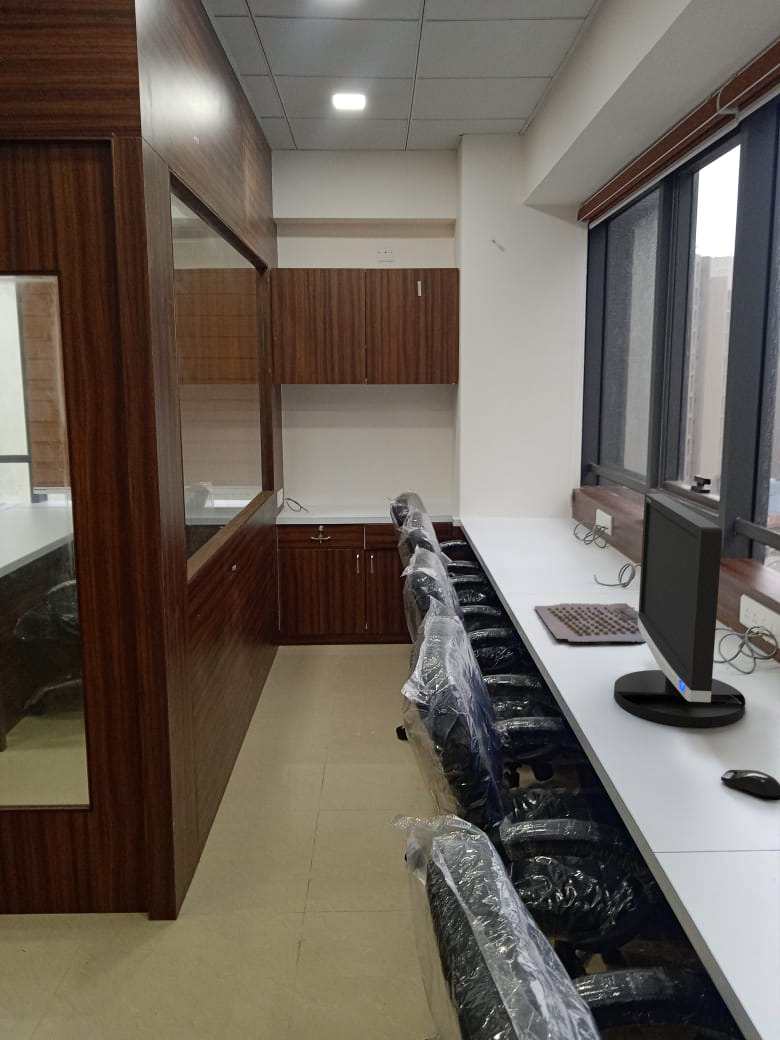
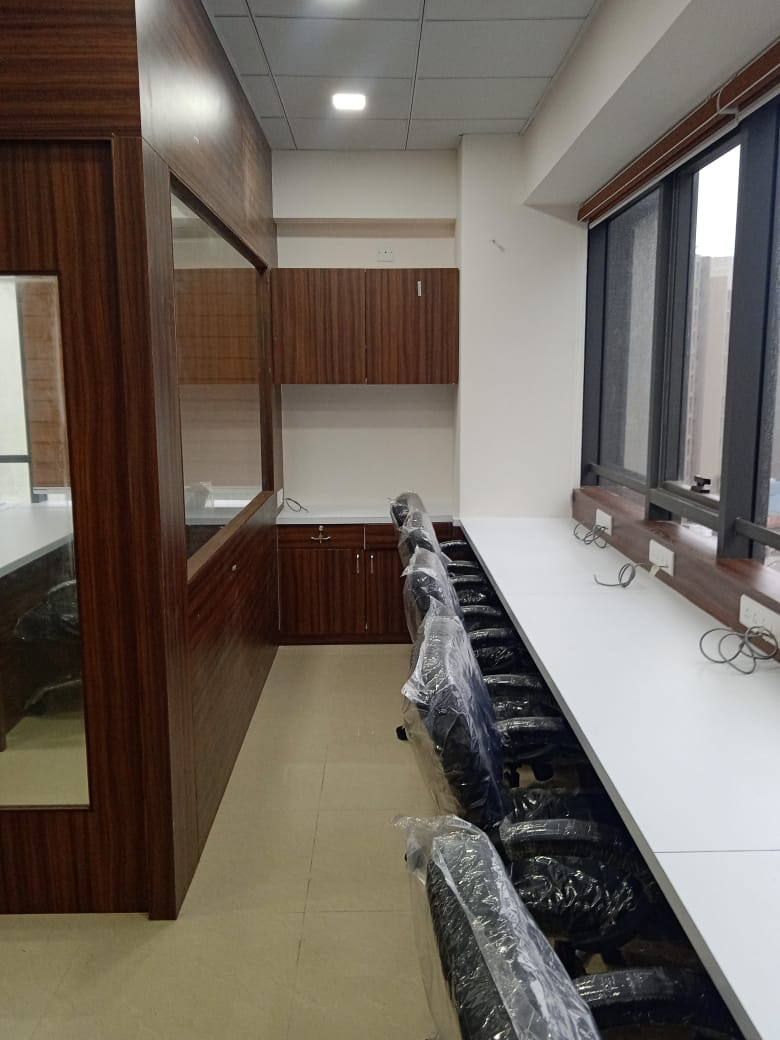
- specimen tray (595, 619)
- monitor (683, 606)
- computer mouse (751, 779)
